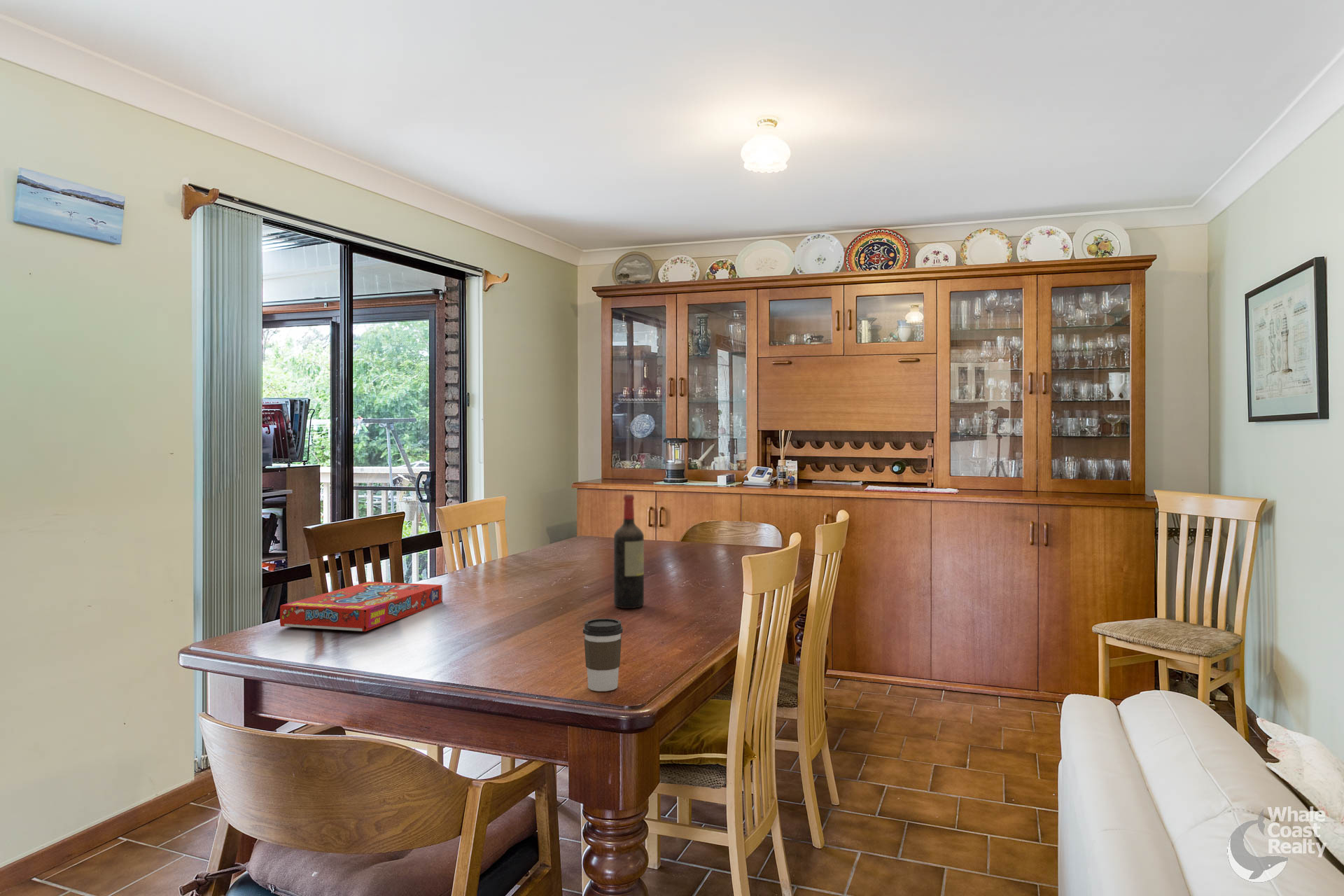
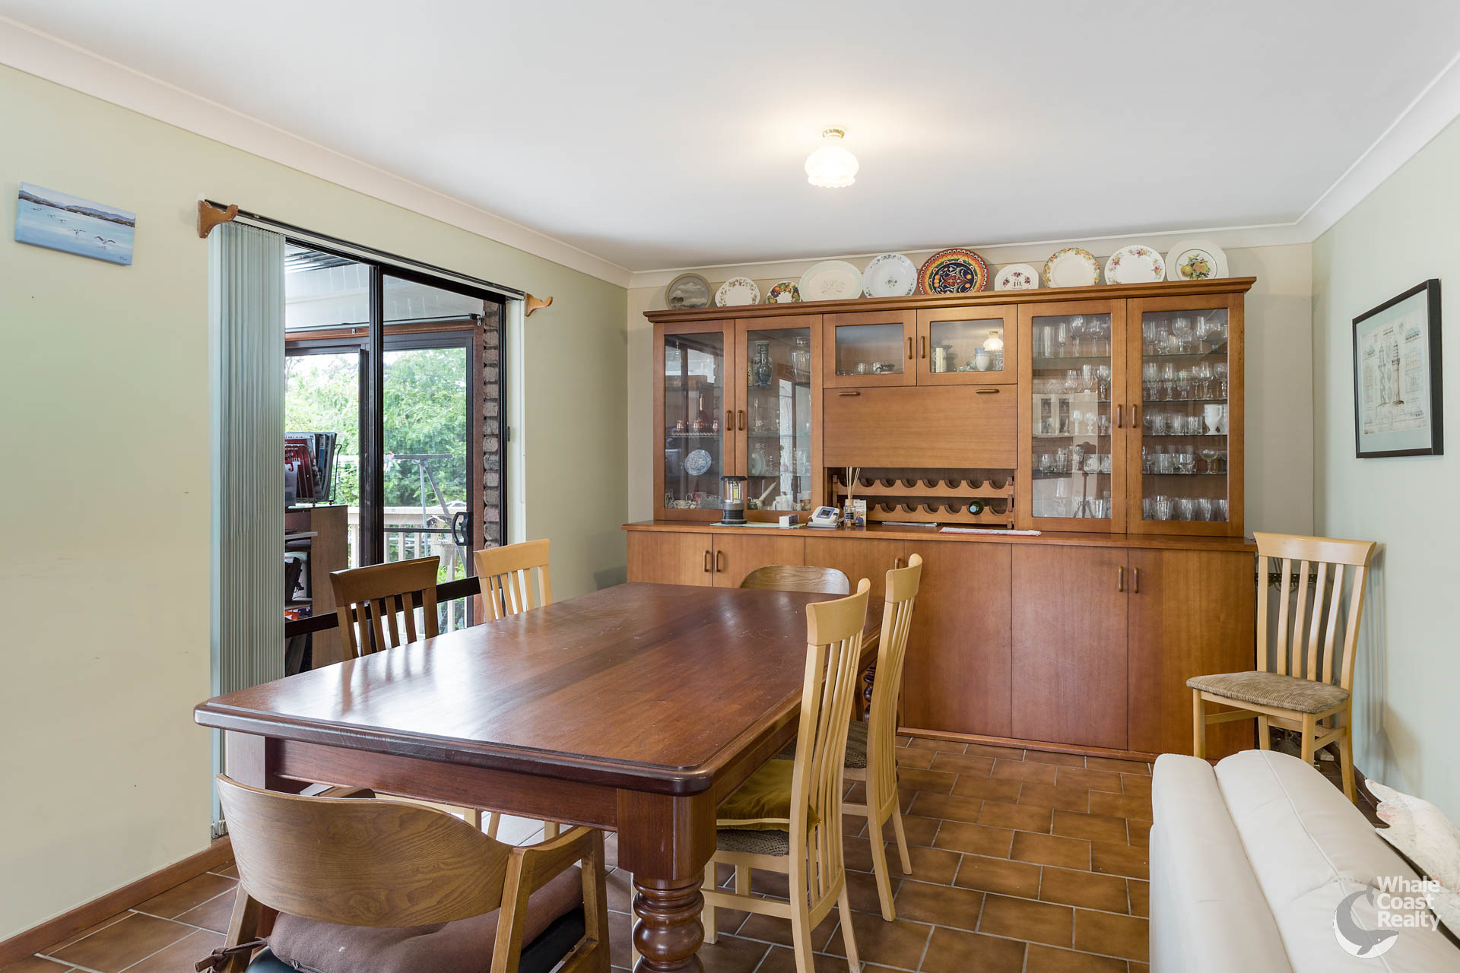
- wine bottle (629, 550)
- coffee cup (603, 654)
- snack box (367, 604)
